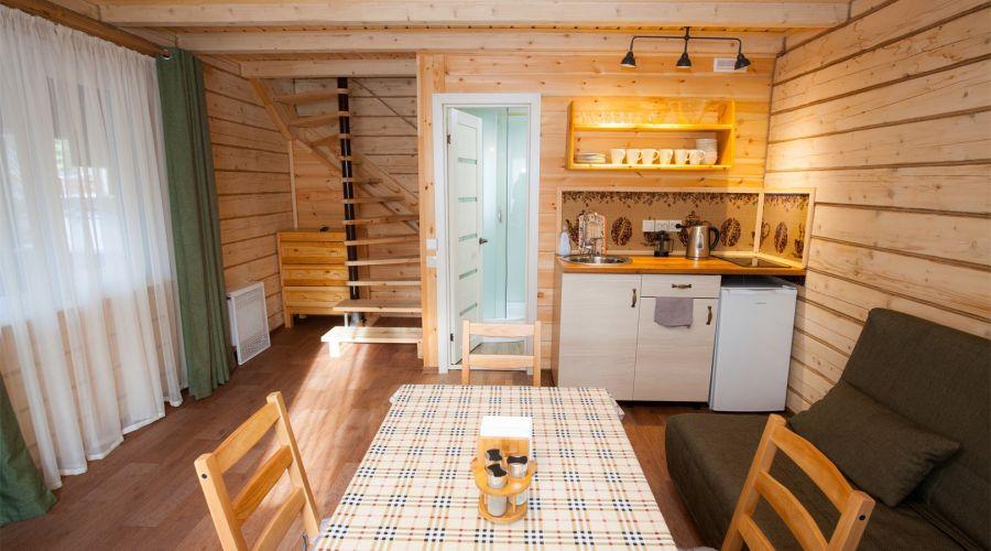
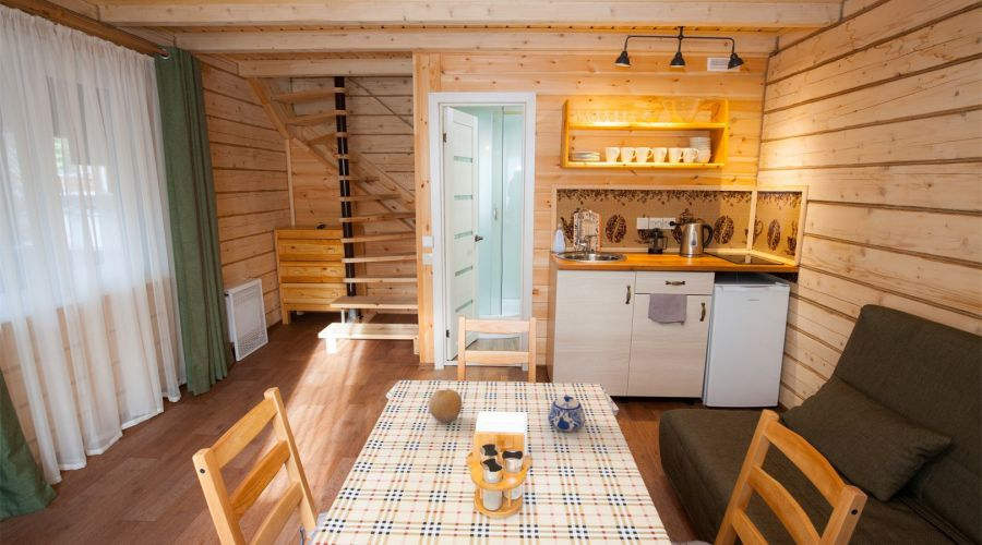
+ fruit (445, 405)
+ teapot (565, 412)
